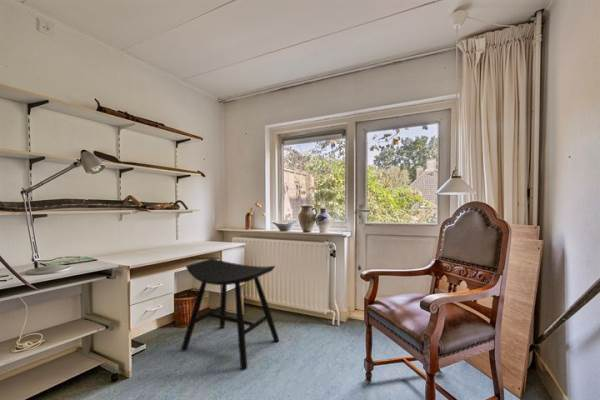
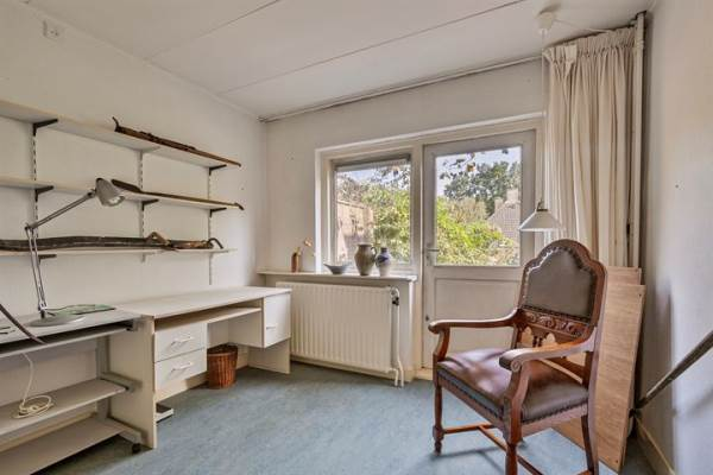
- stool (225, 305)
